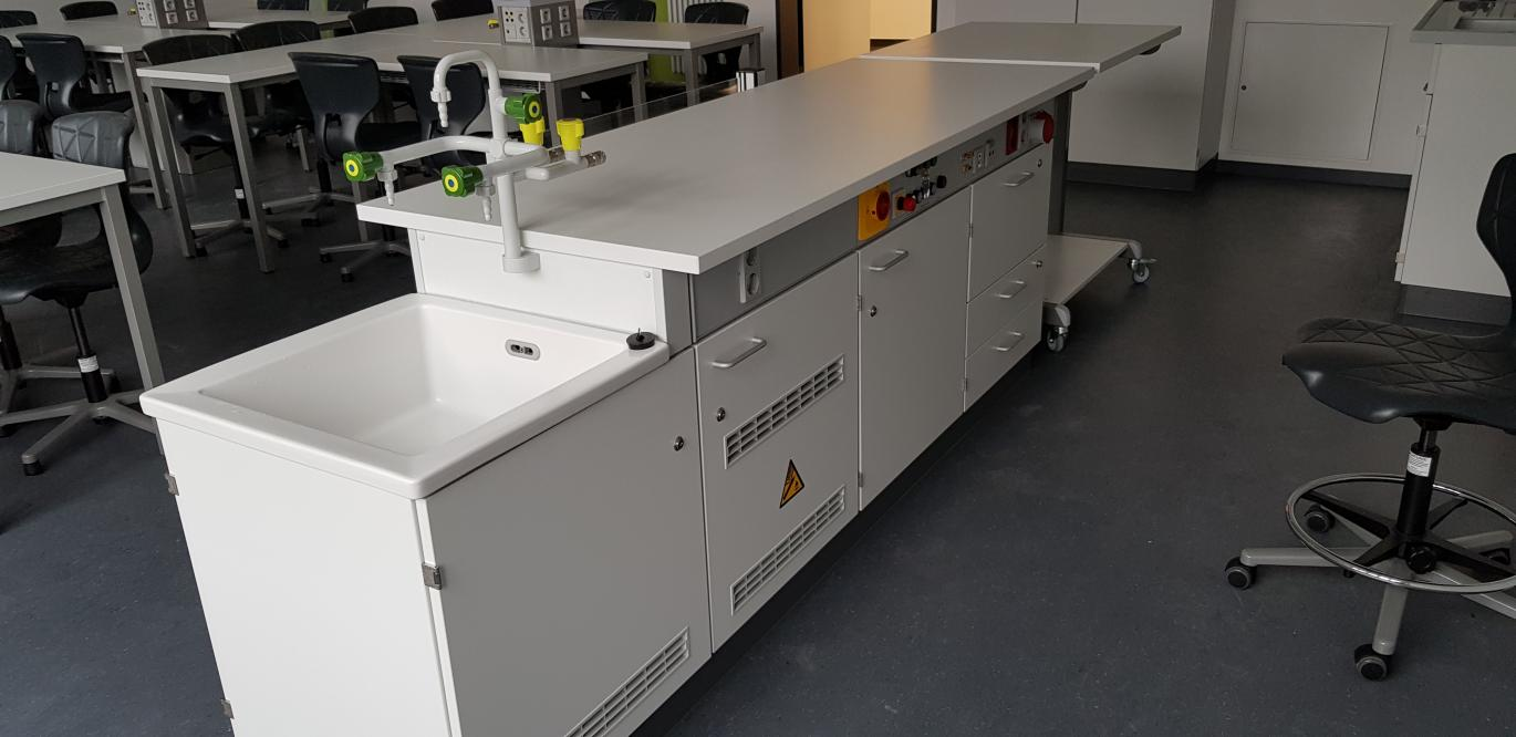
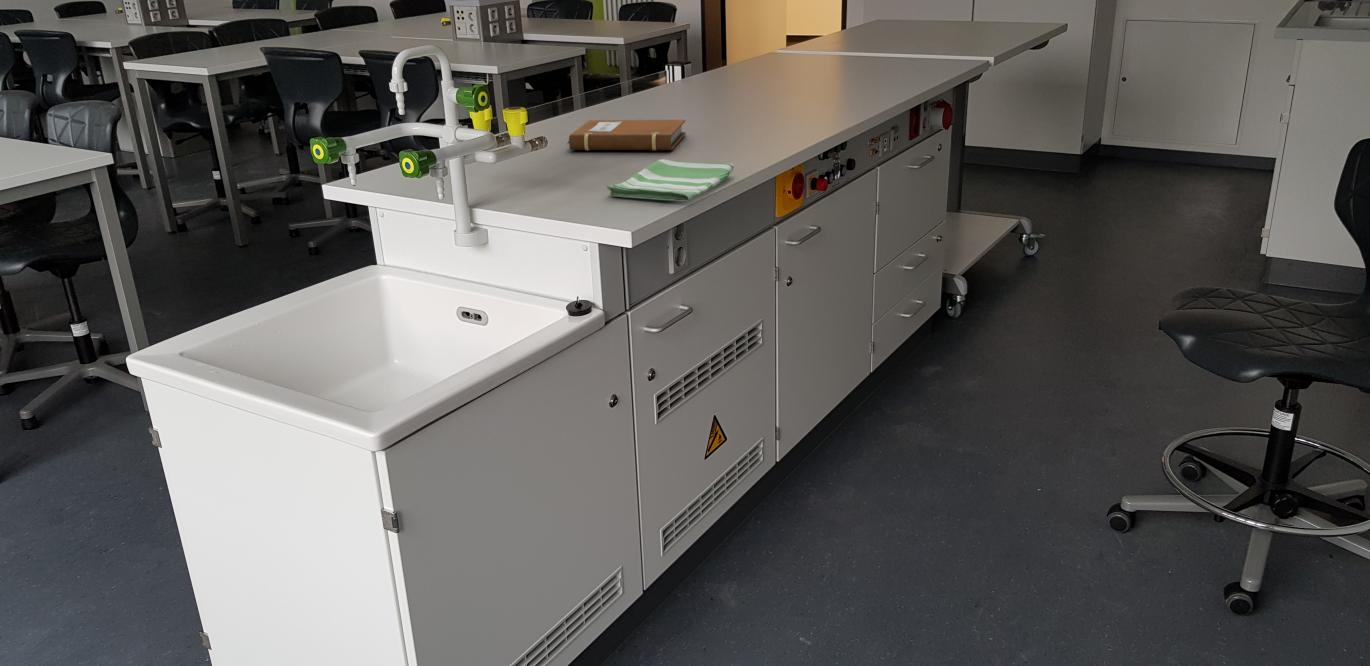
+ notebook (626, 135)
+ dish towel (673, 179)
